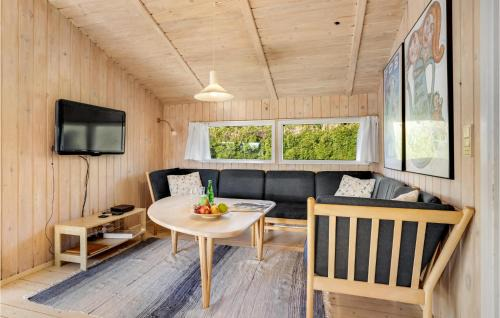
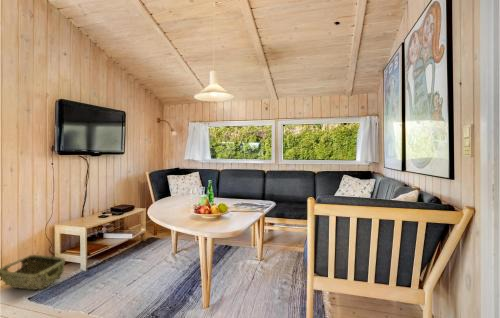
+ woven basket (33, 273)
